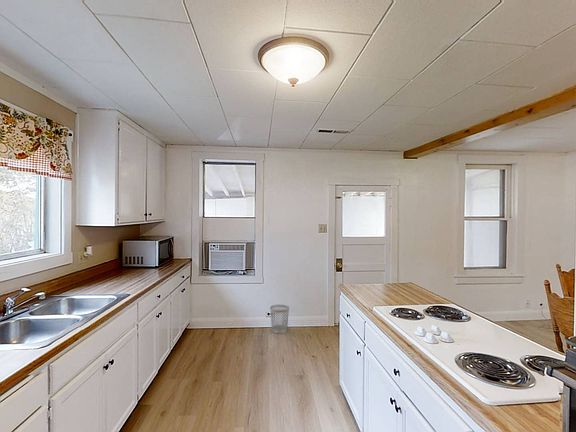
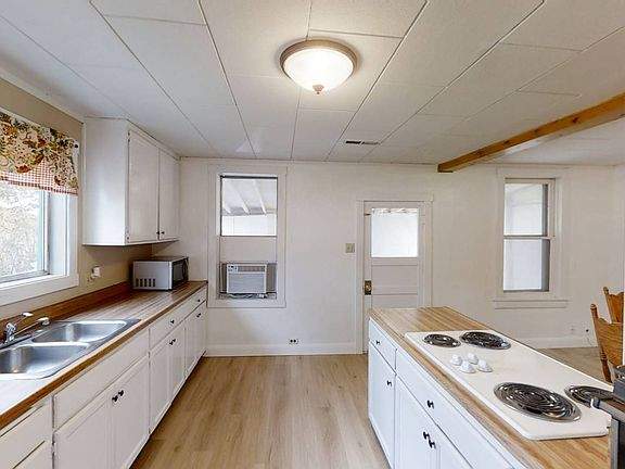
- wastebasket (279, 318)
